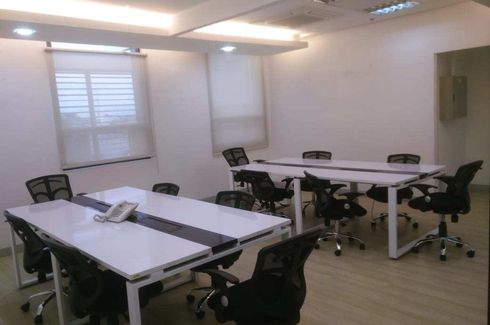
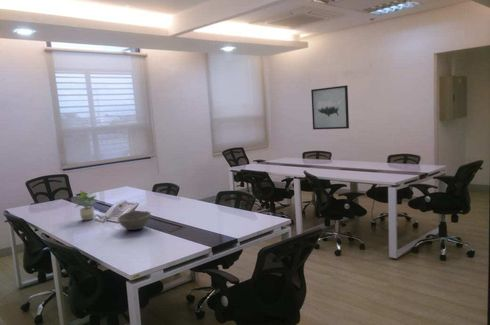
+ wall art (329, 108)
+ potted plant (82, 204)
+ bowl (134, 221)
